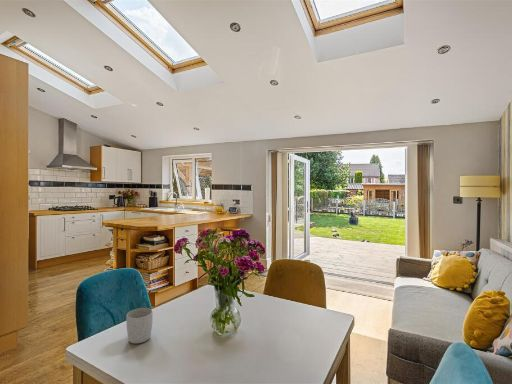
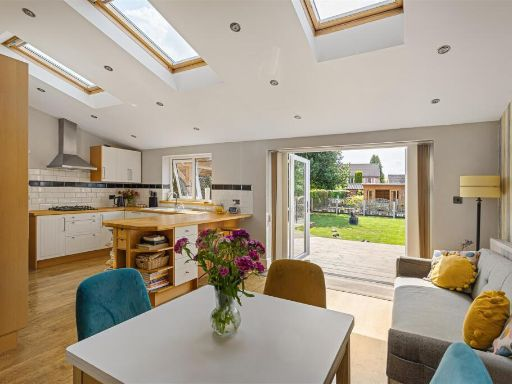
- mug (141, 323)
